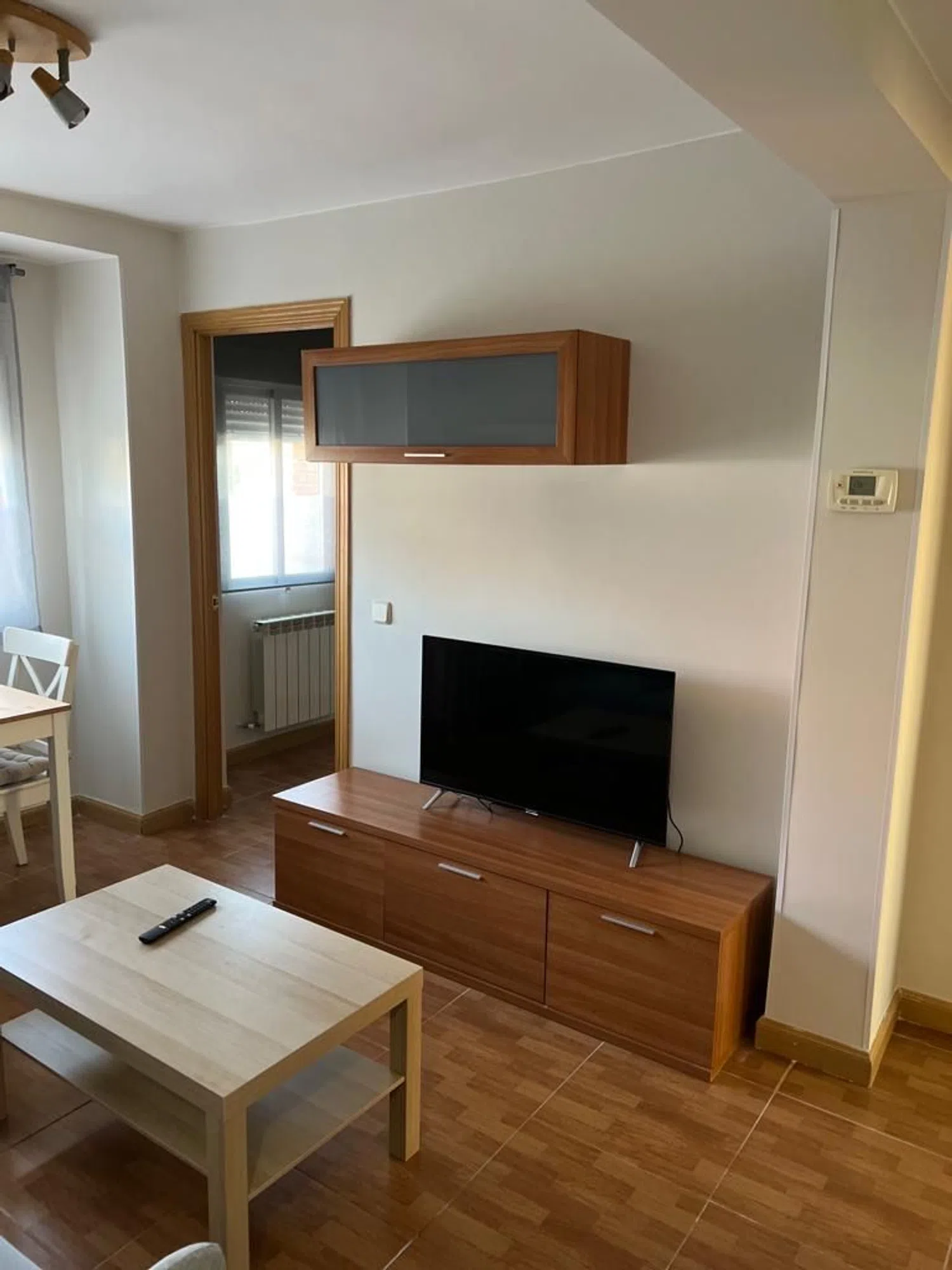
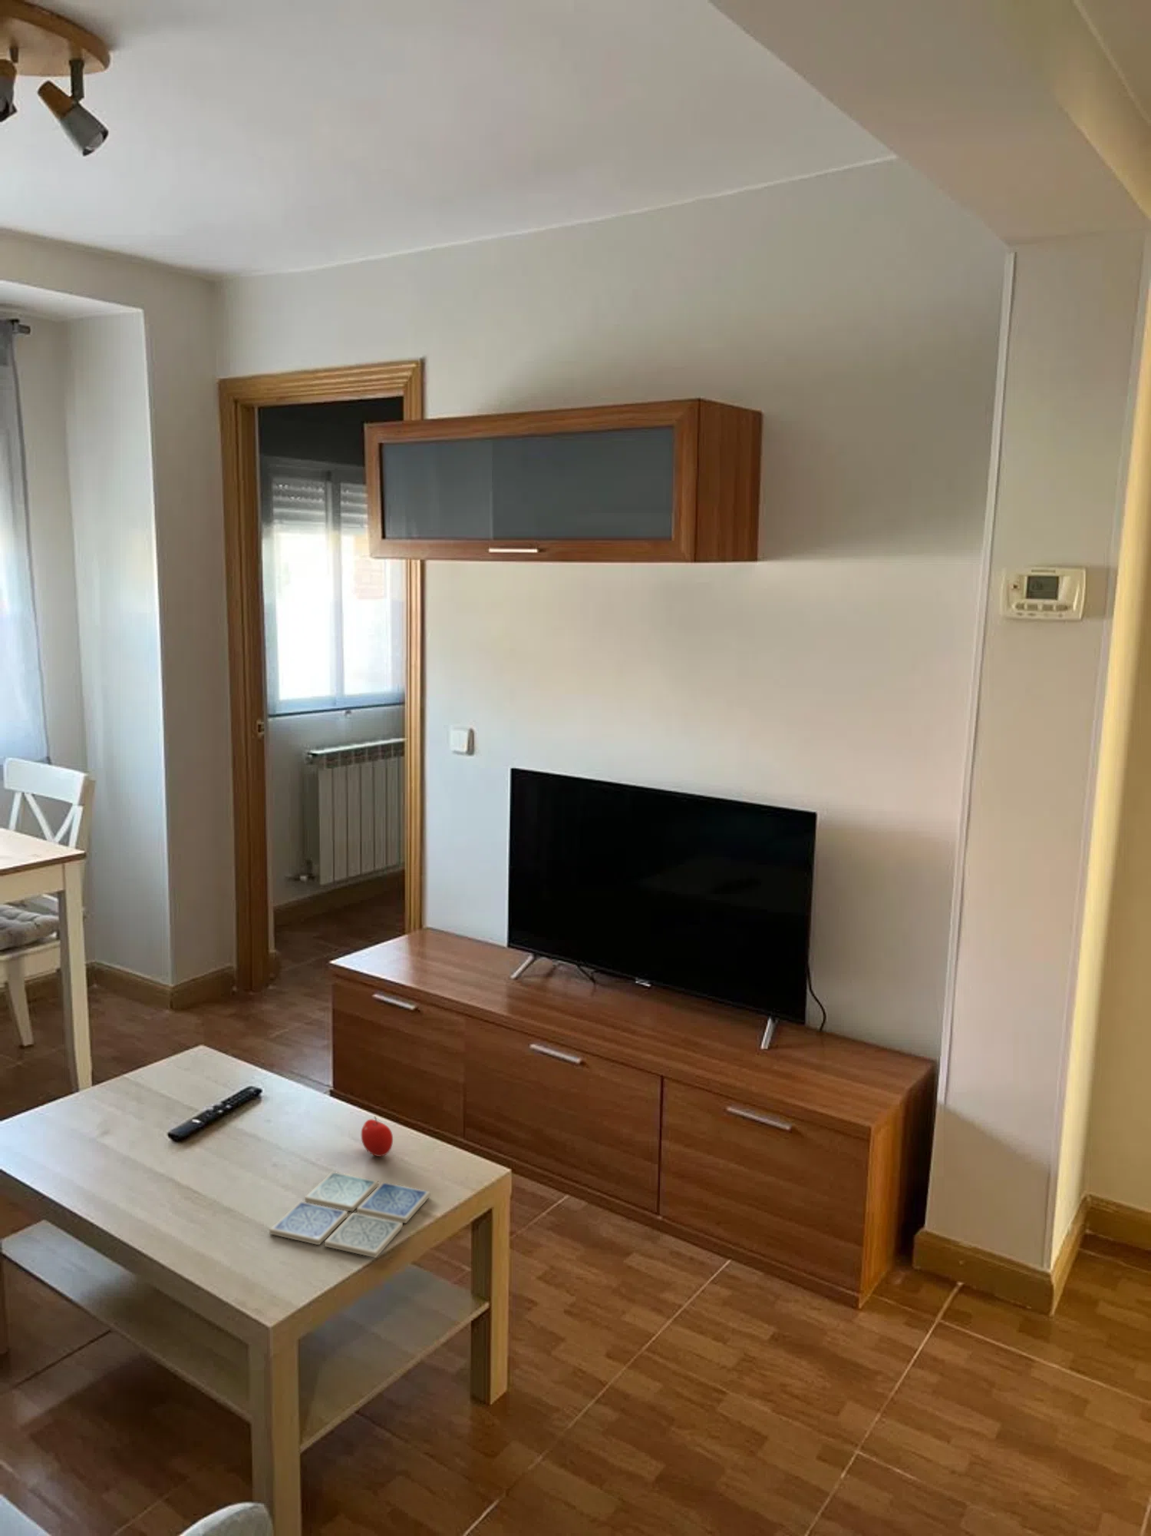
+ drink coaster (352, 1211)
+ apple (377, 1136)
